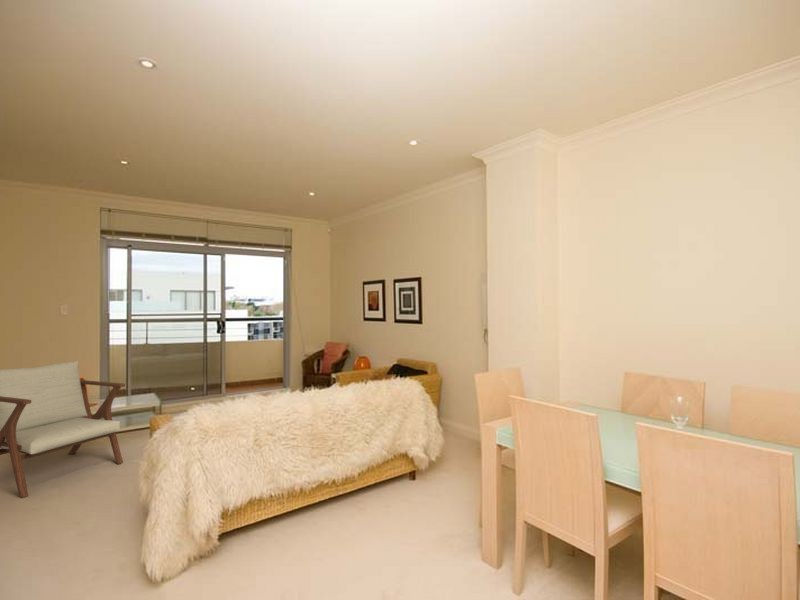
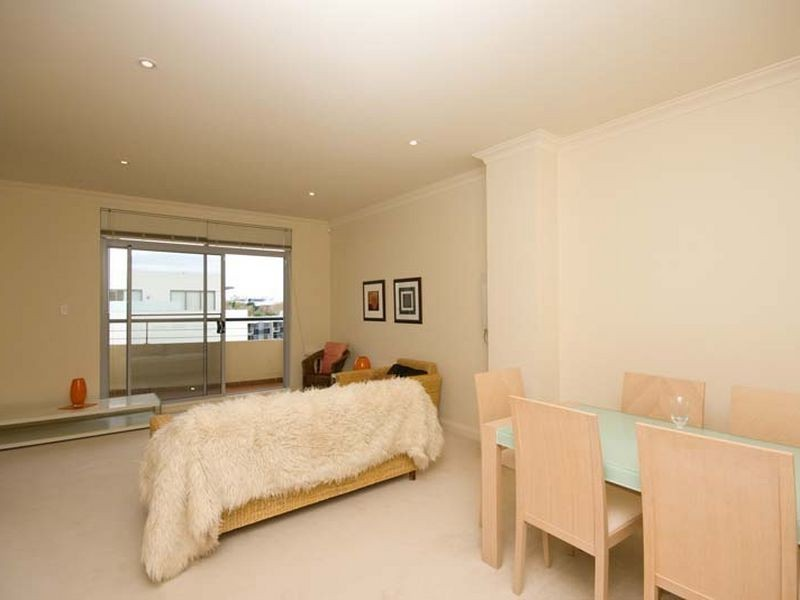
- lounge chair (51, 419)
